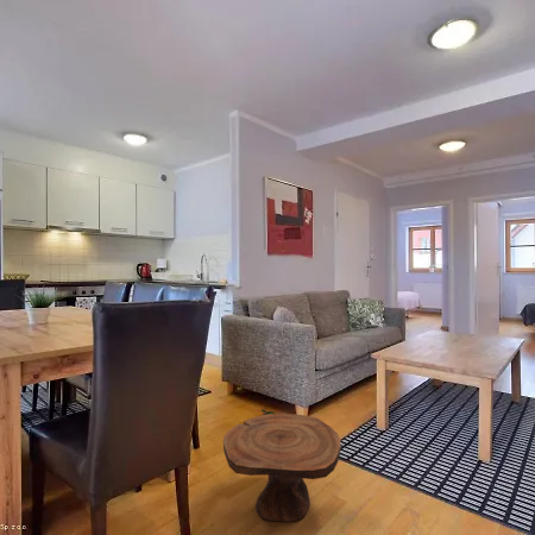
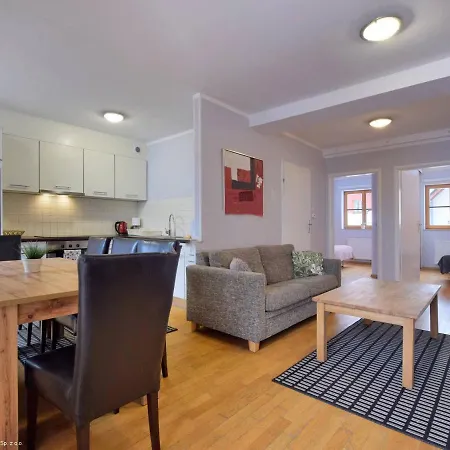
- side table (278, 465)
